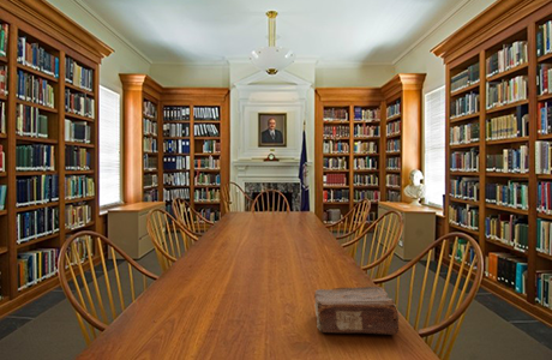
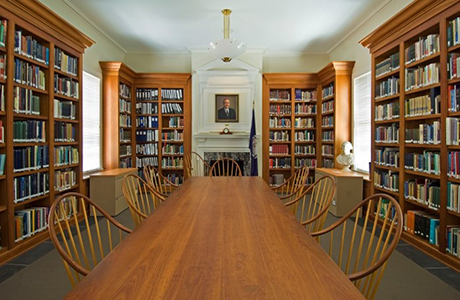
- book (354, 307)
